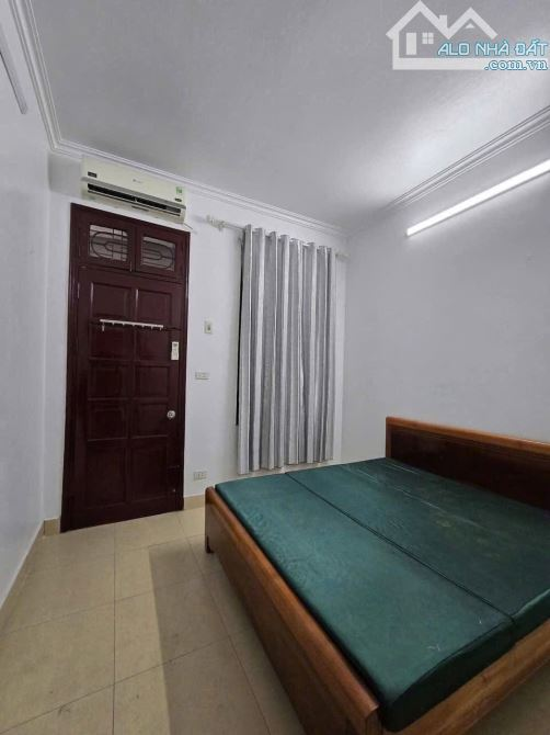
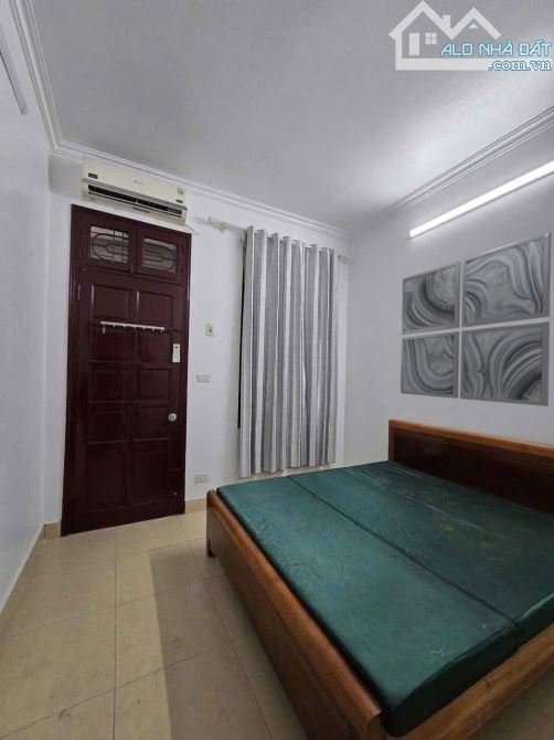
+ wall art (458, 327)
